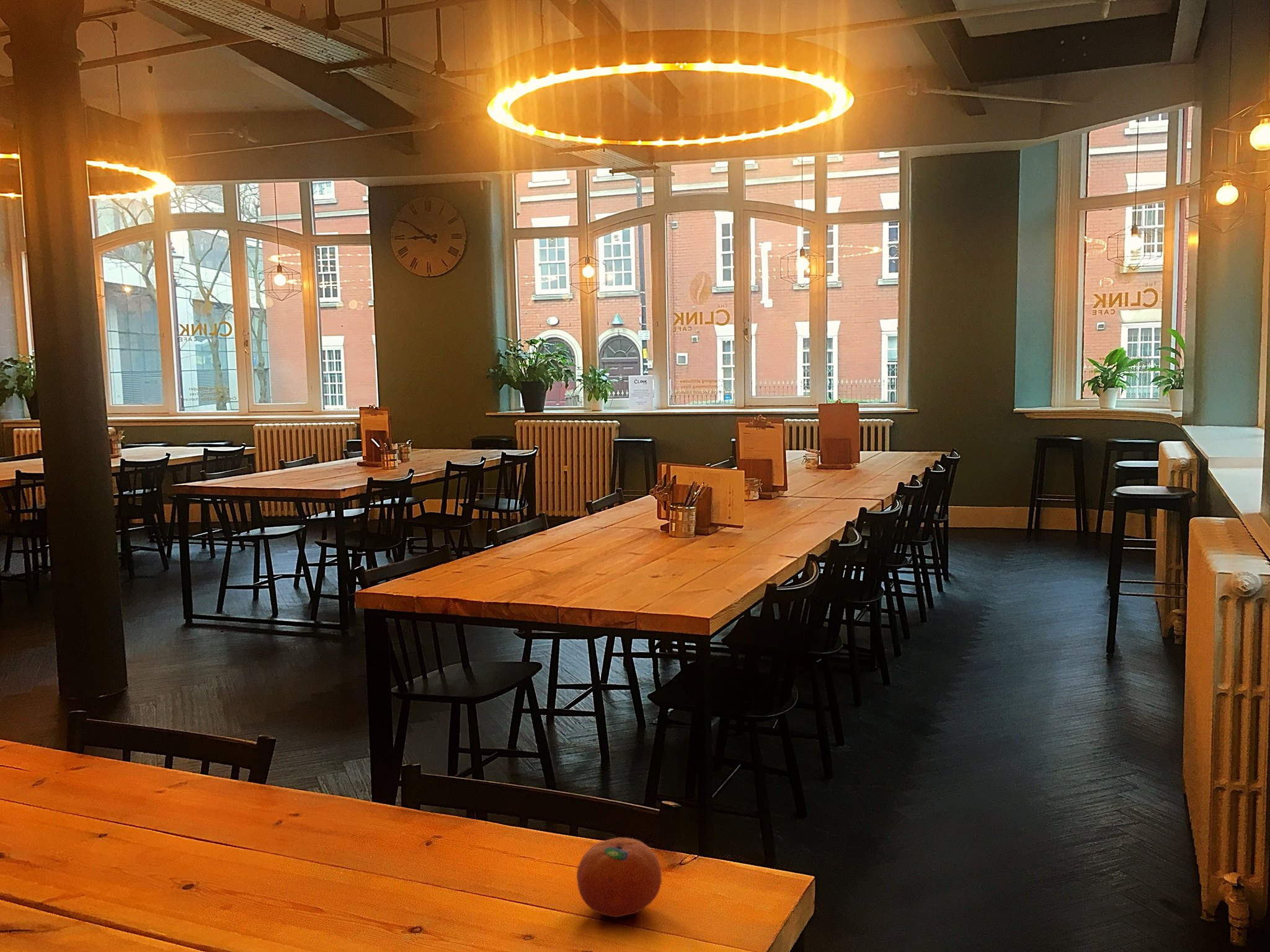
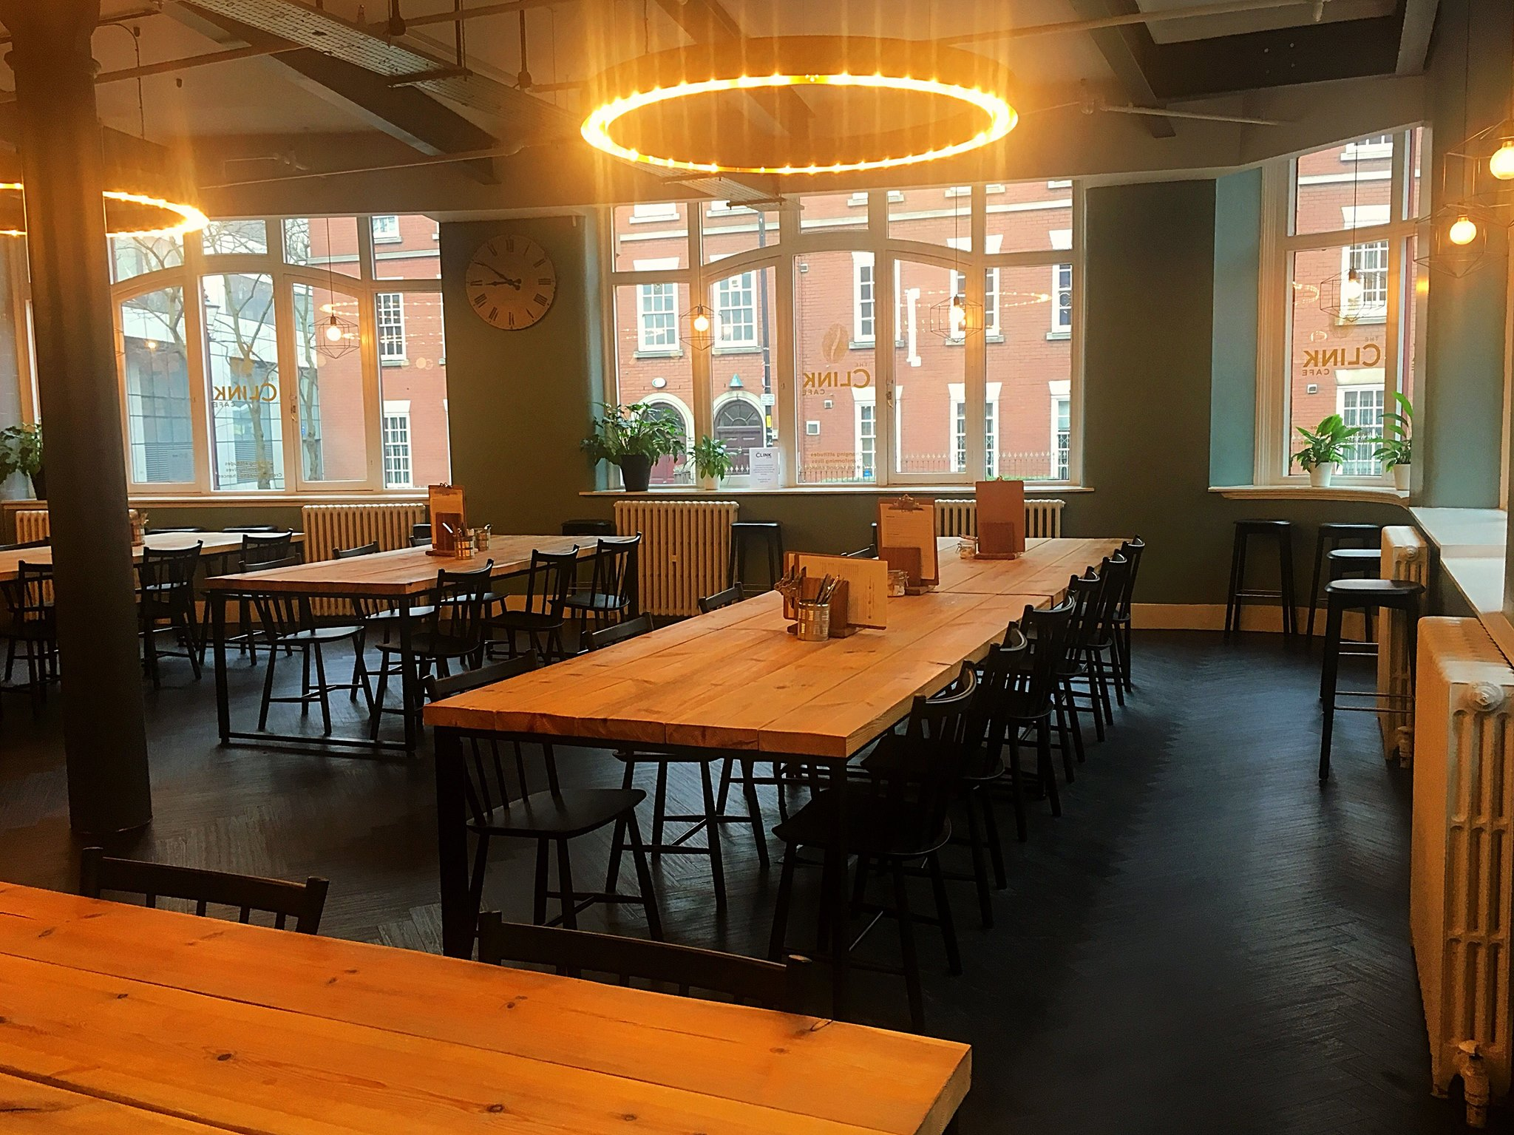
- fruit (619, 877)
